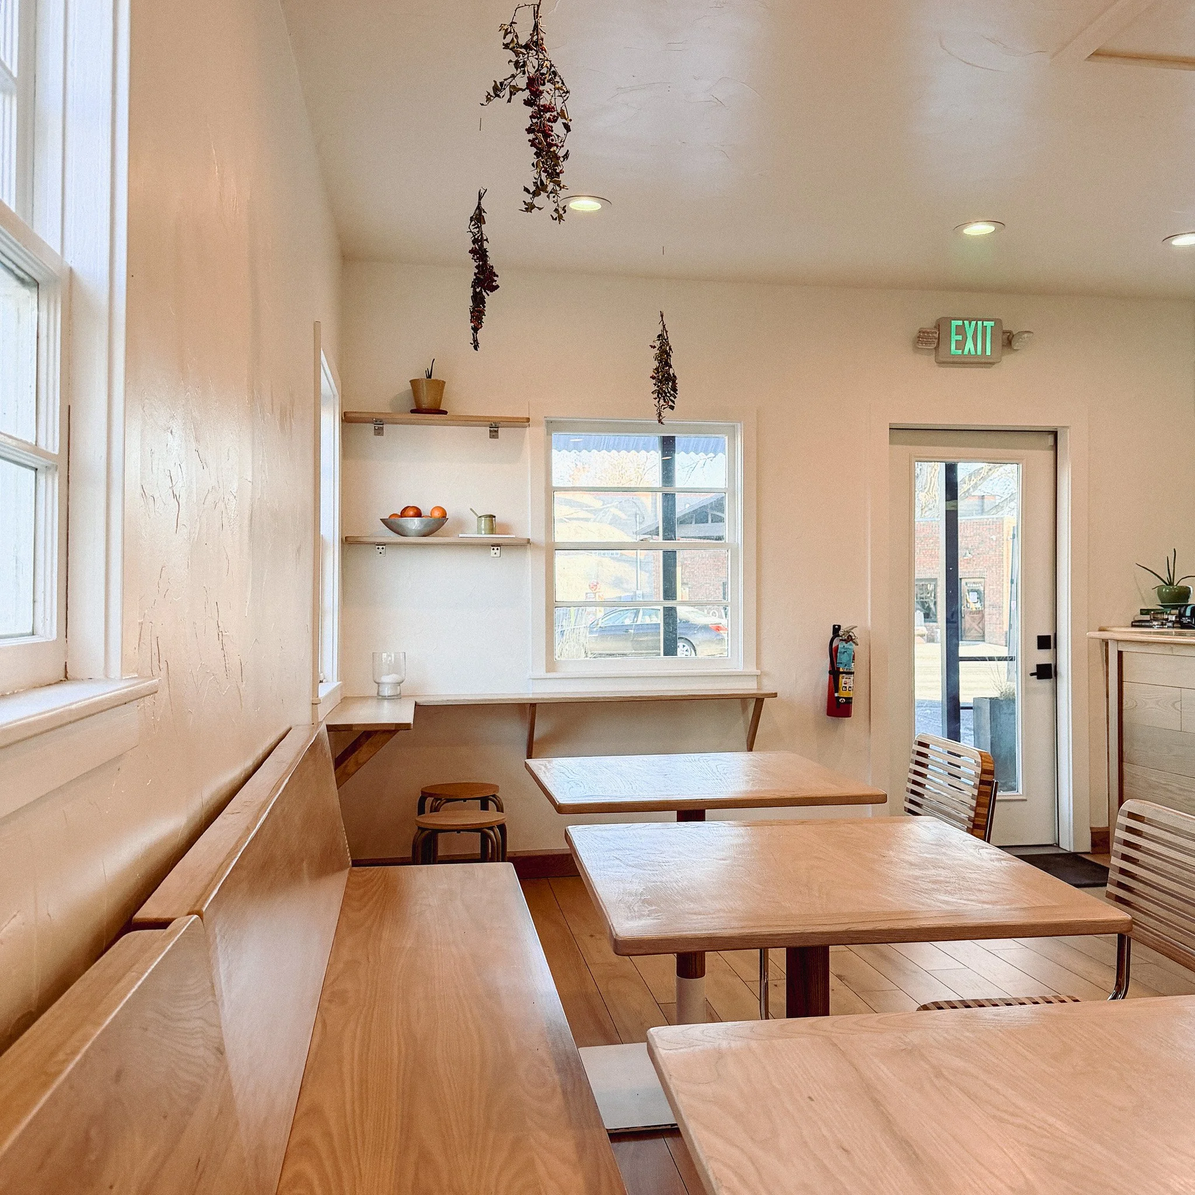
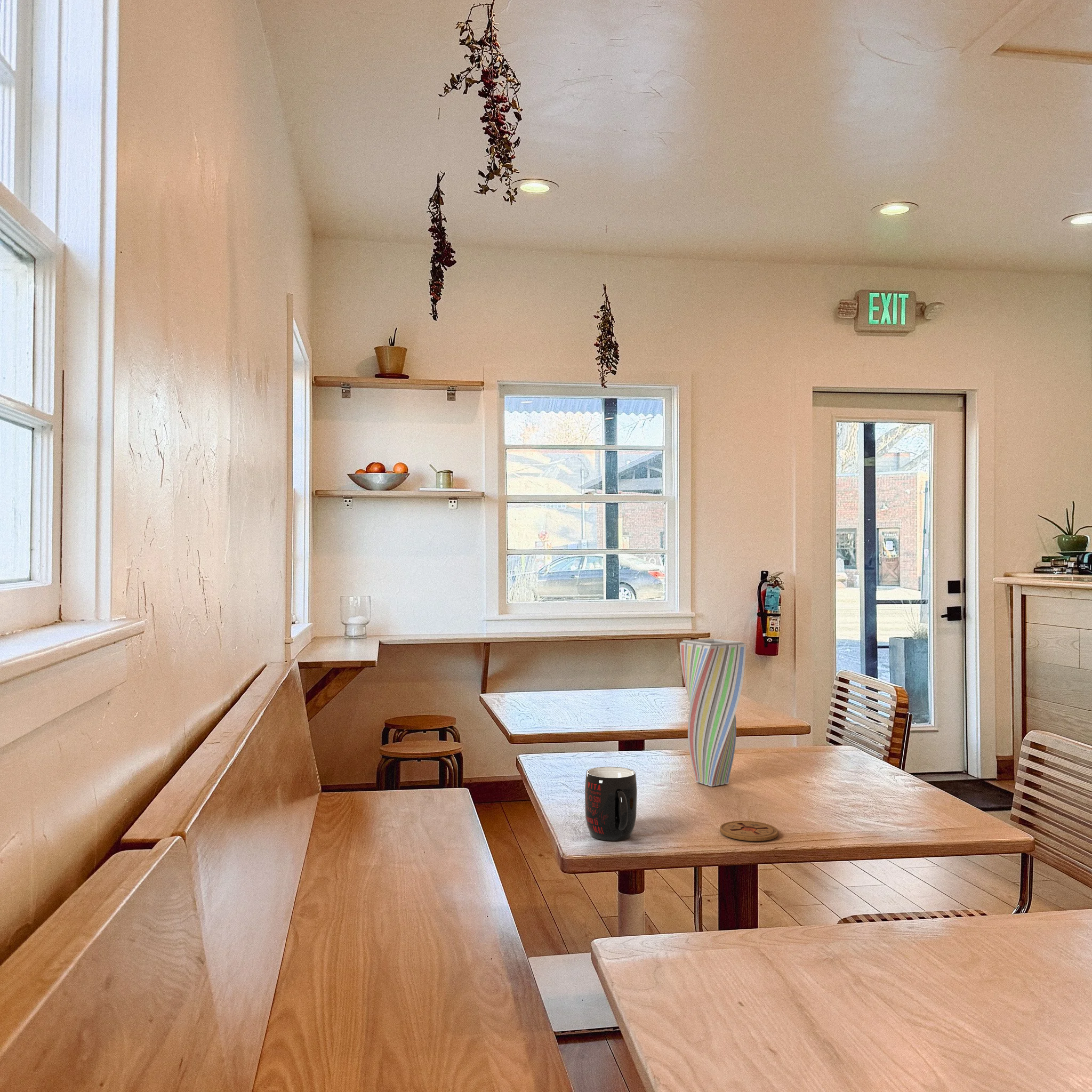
+ coaster (749, 830)
+ vase (712, 712)
+ mug (613, 805)
